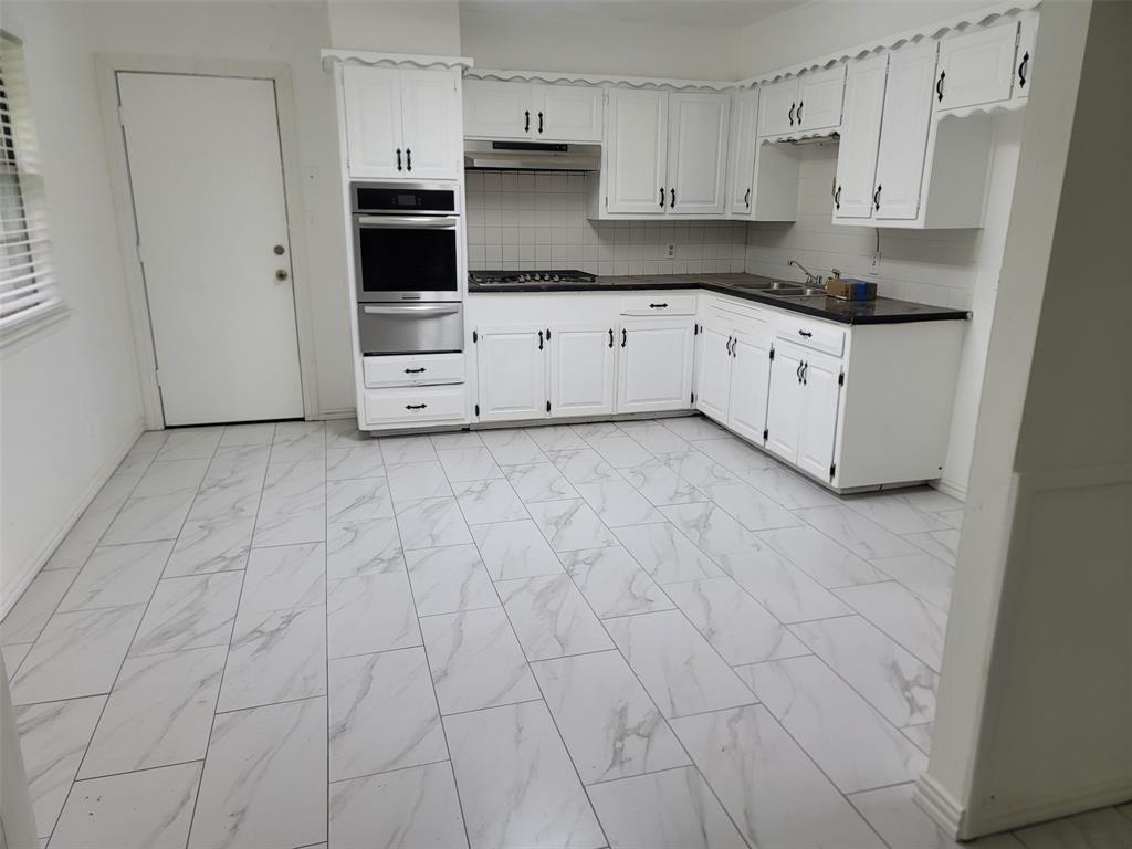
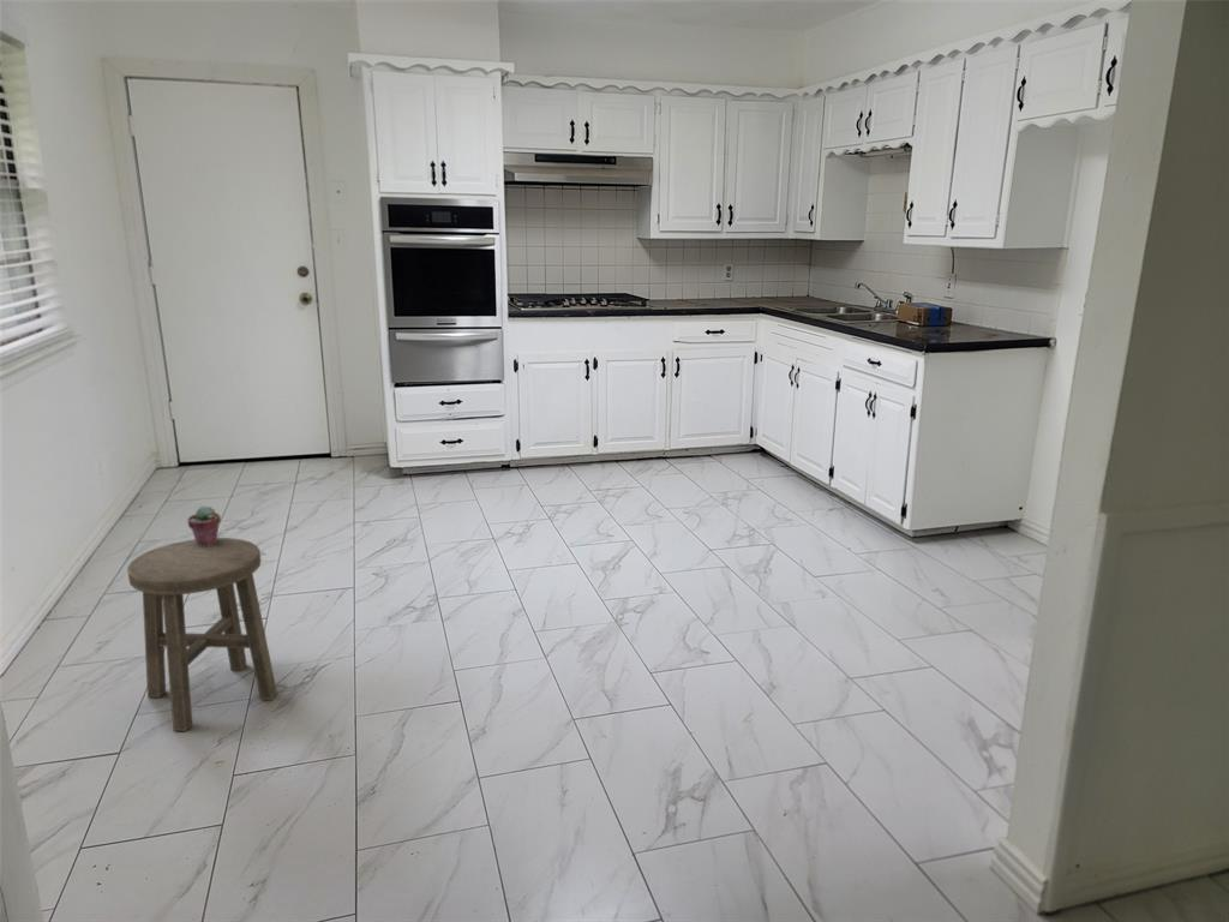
+ potted succulent (204, 523)
+ stool (208, 630)
